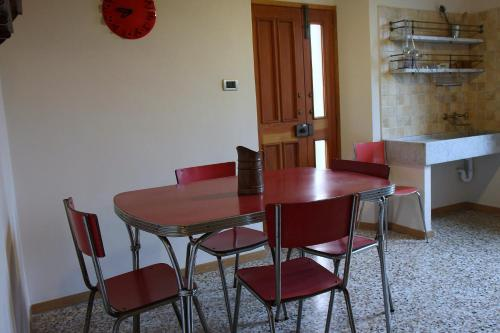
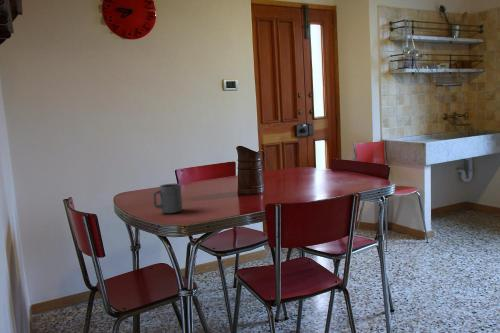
+ mug (167, 198)
